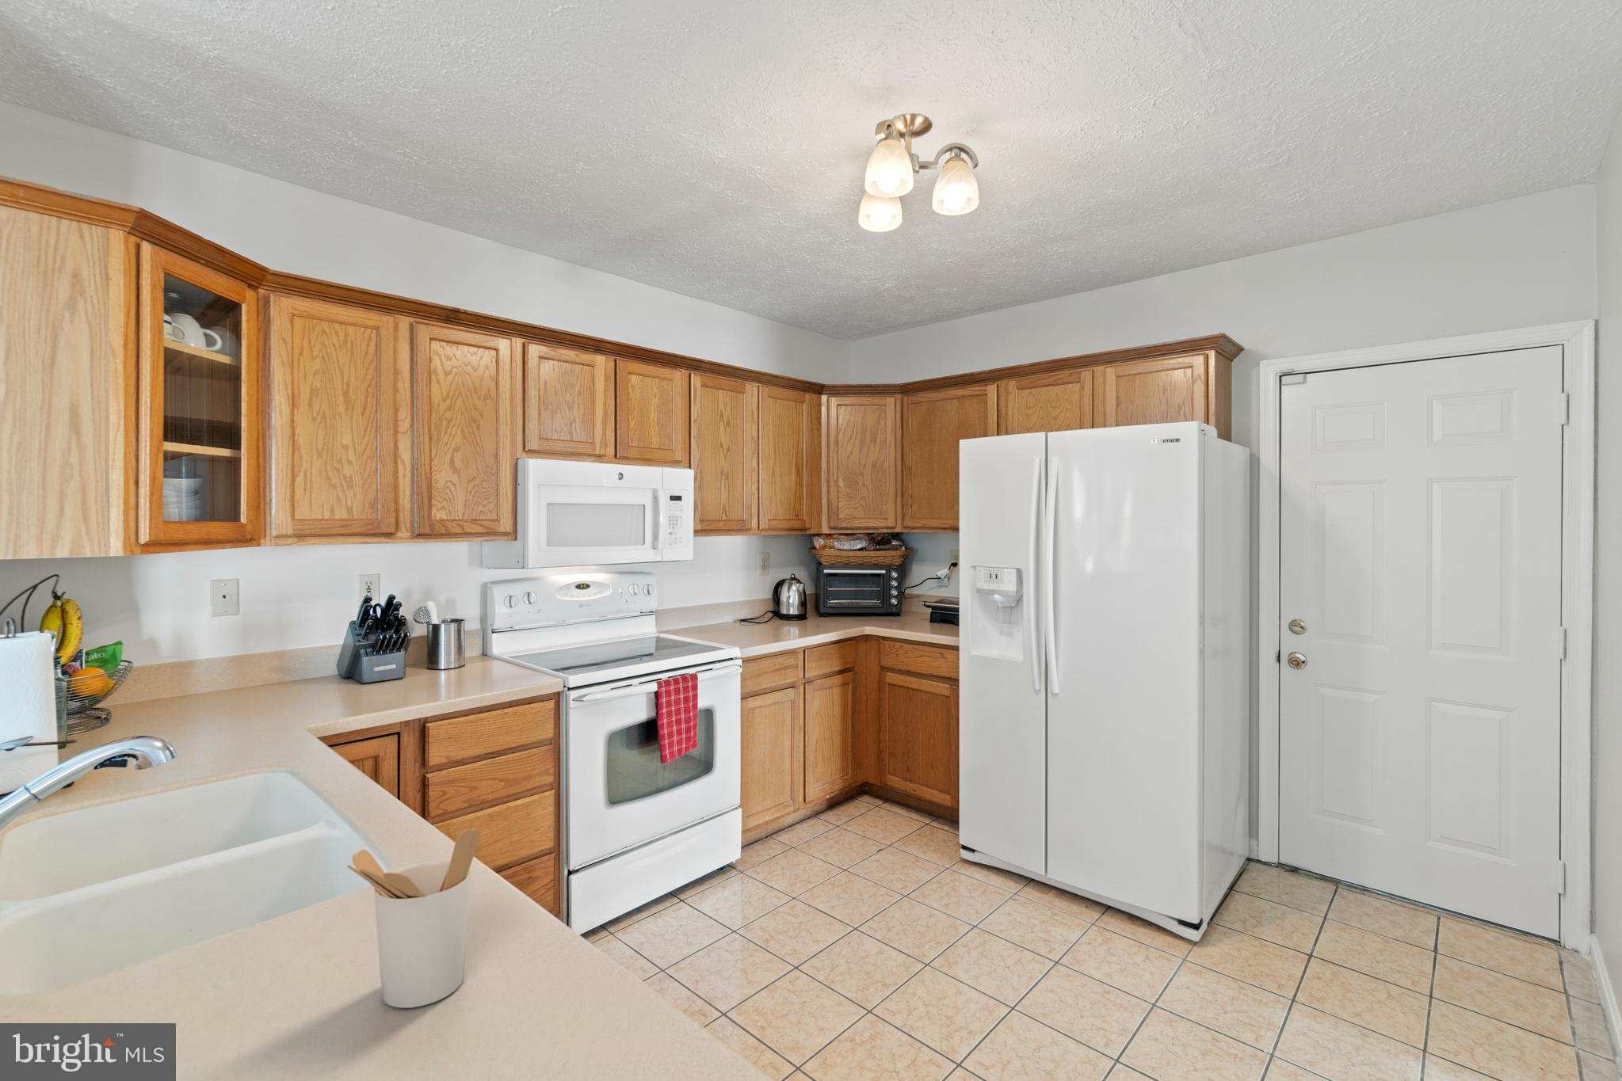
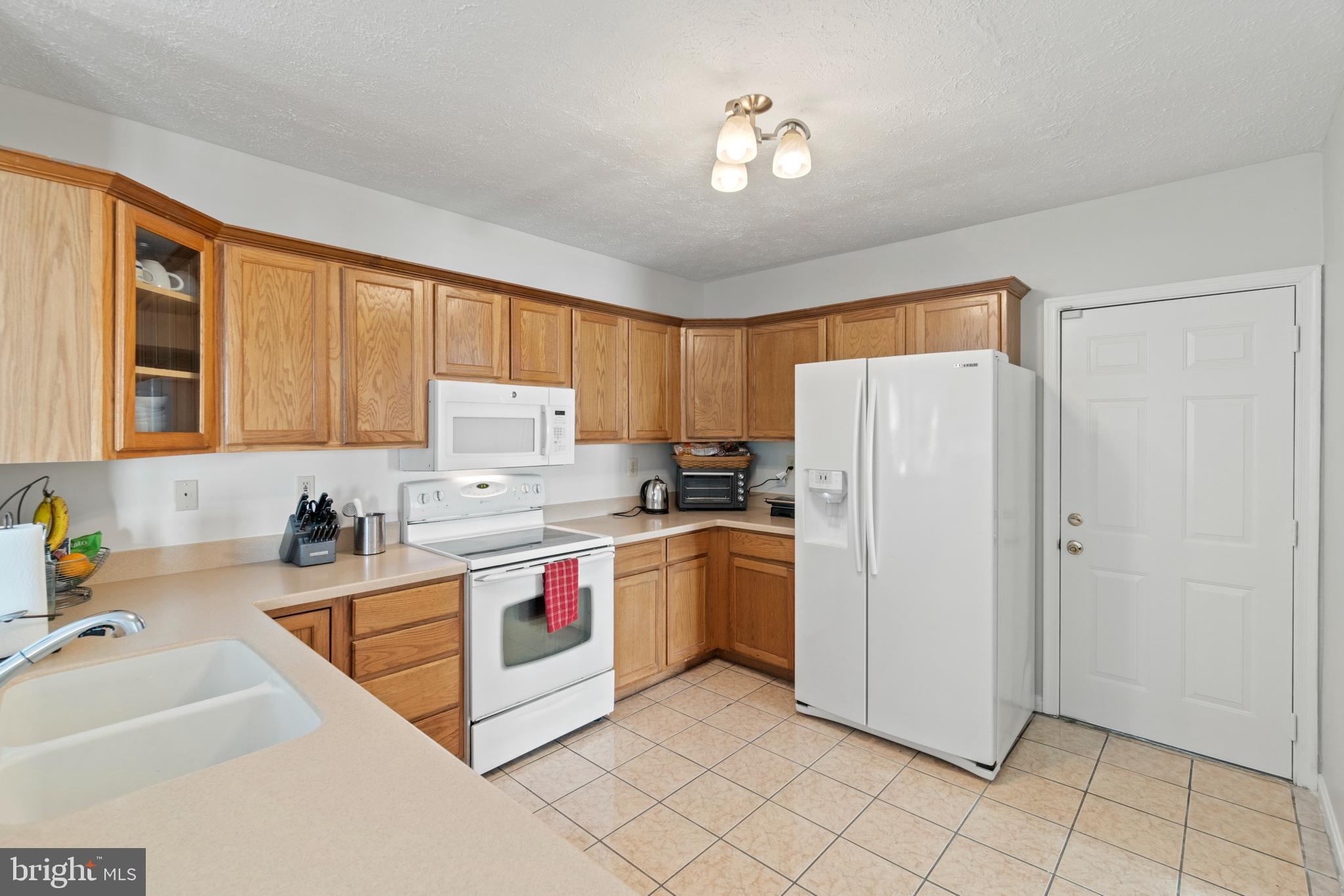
- utensil holder (410, 917)
